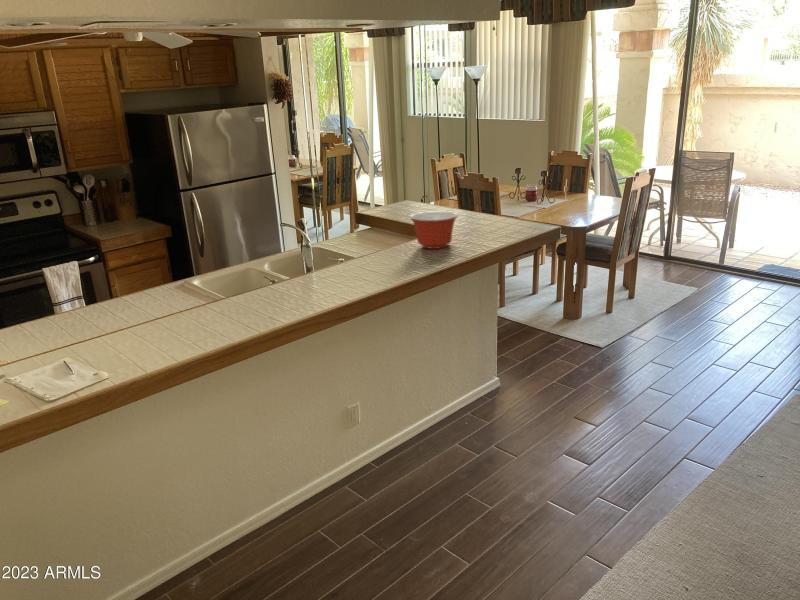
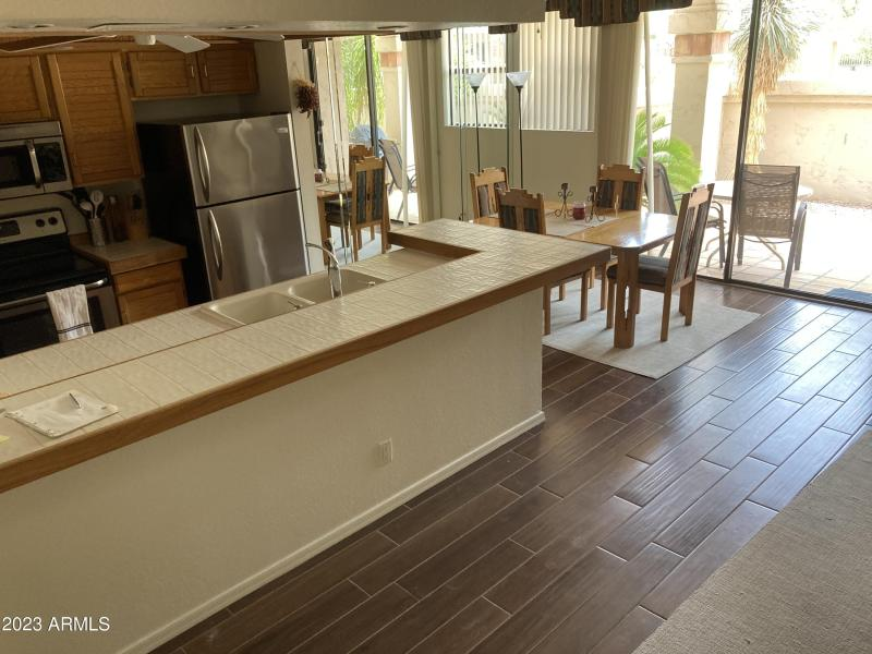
- mixing bowl (434, 230)
